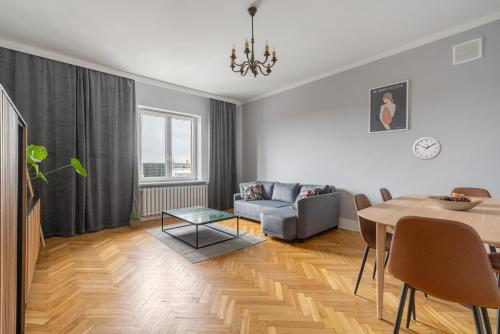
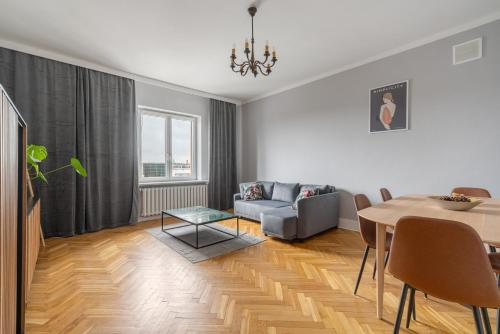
- potted plant (135, 218)
- wall clock (426, 148)
